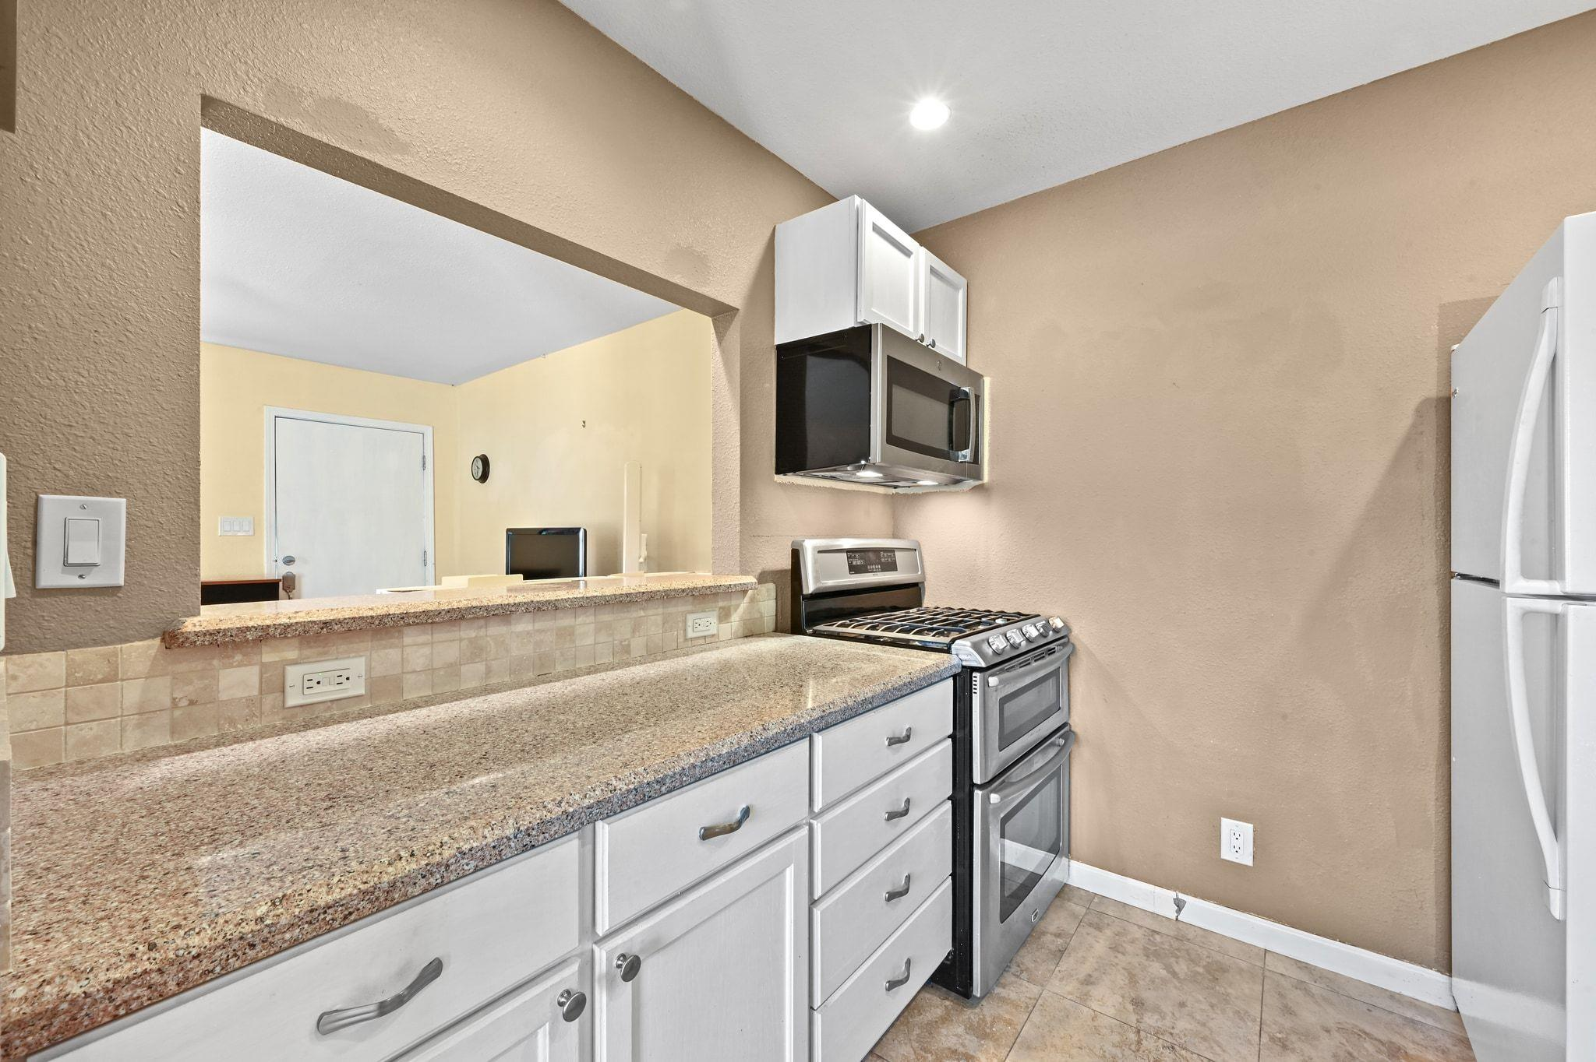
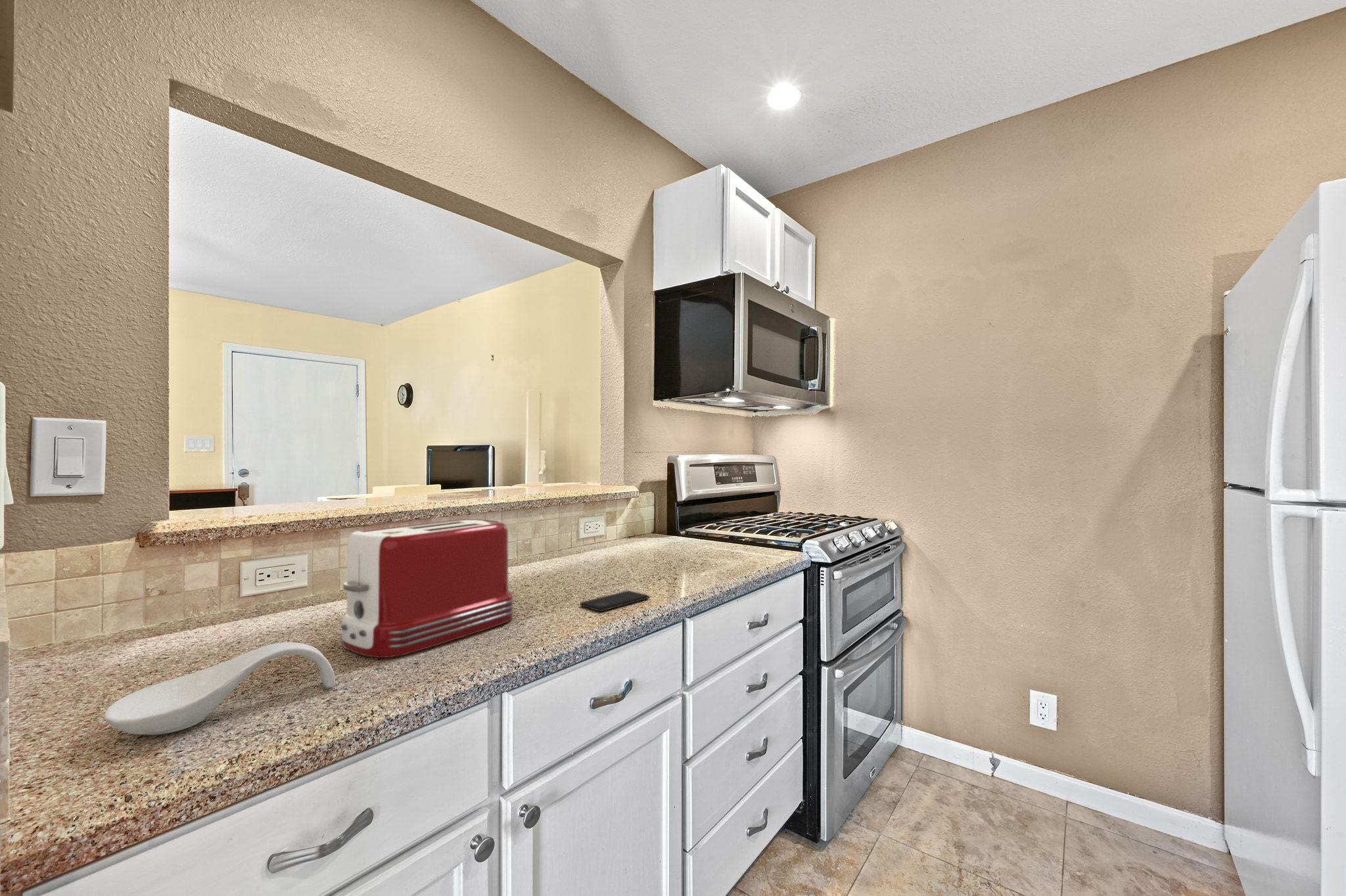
+ spoon rest (230, 682)
+ toaster (434, 577)
+ smartphone (615, 600)
